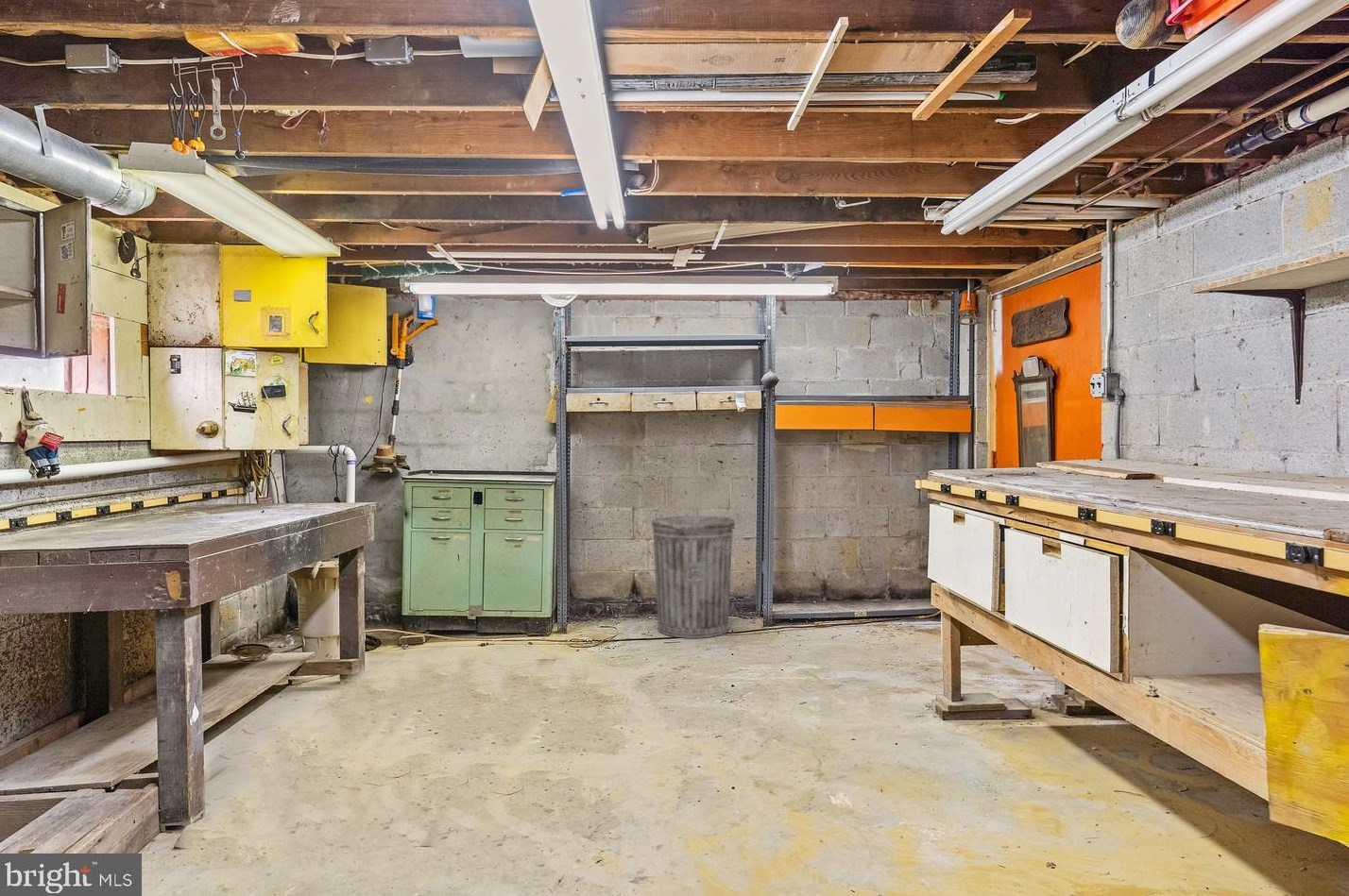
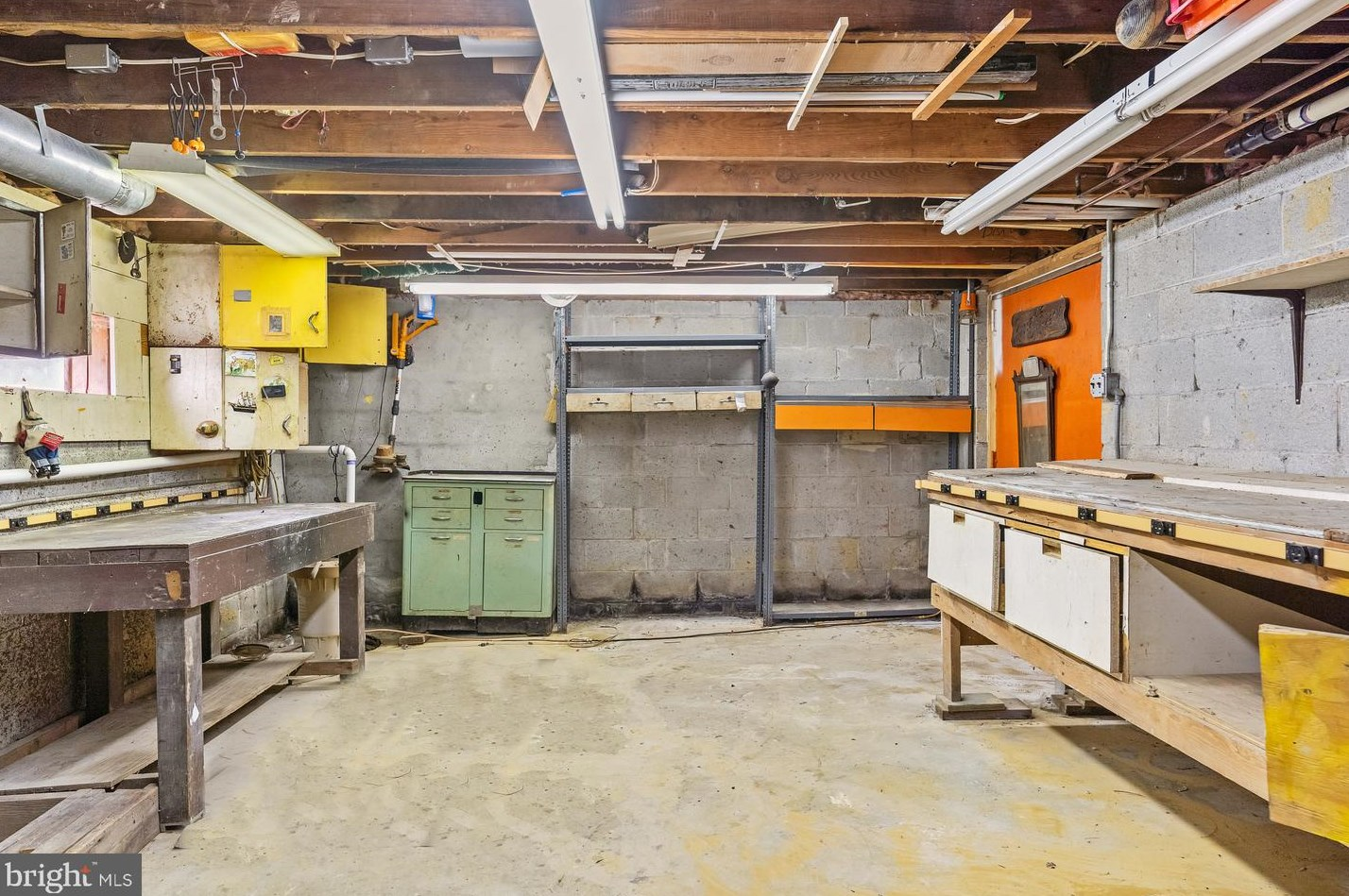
- trash can (693, 573)
